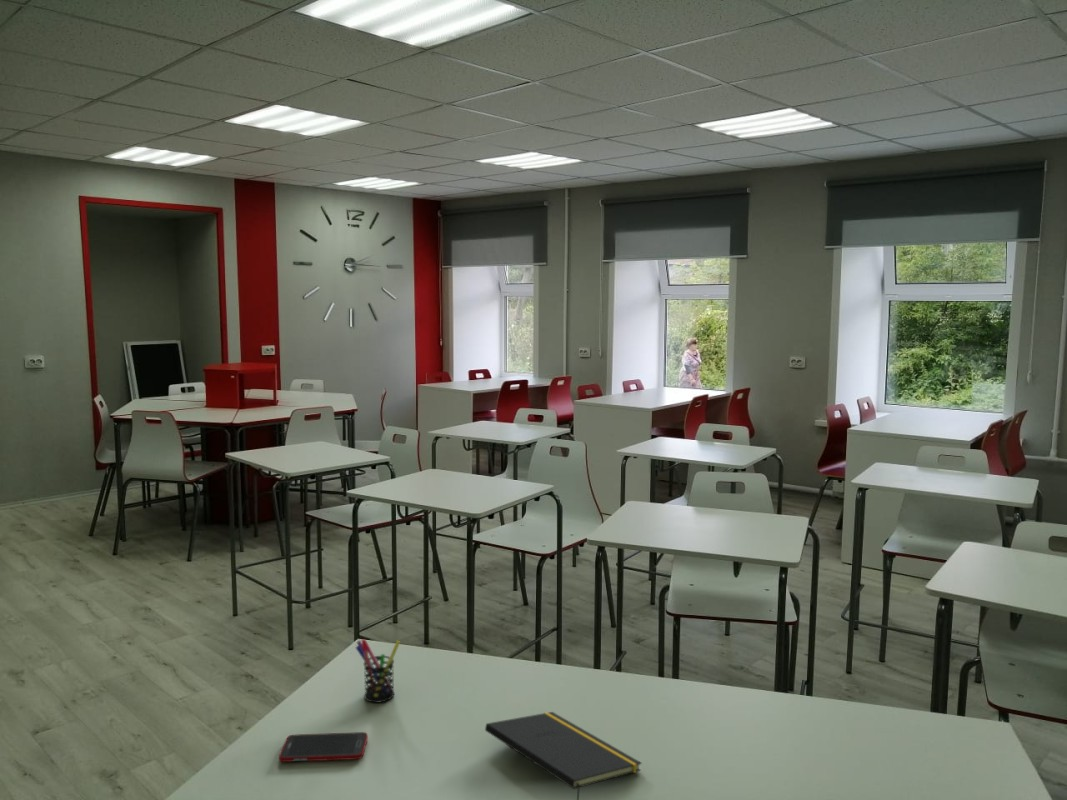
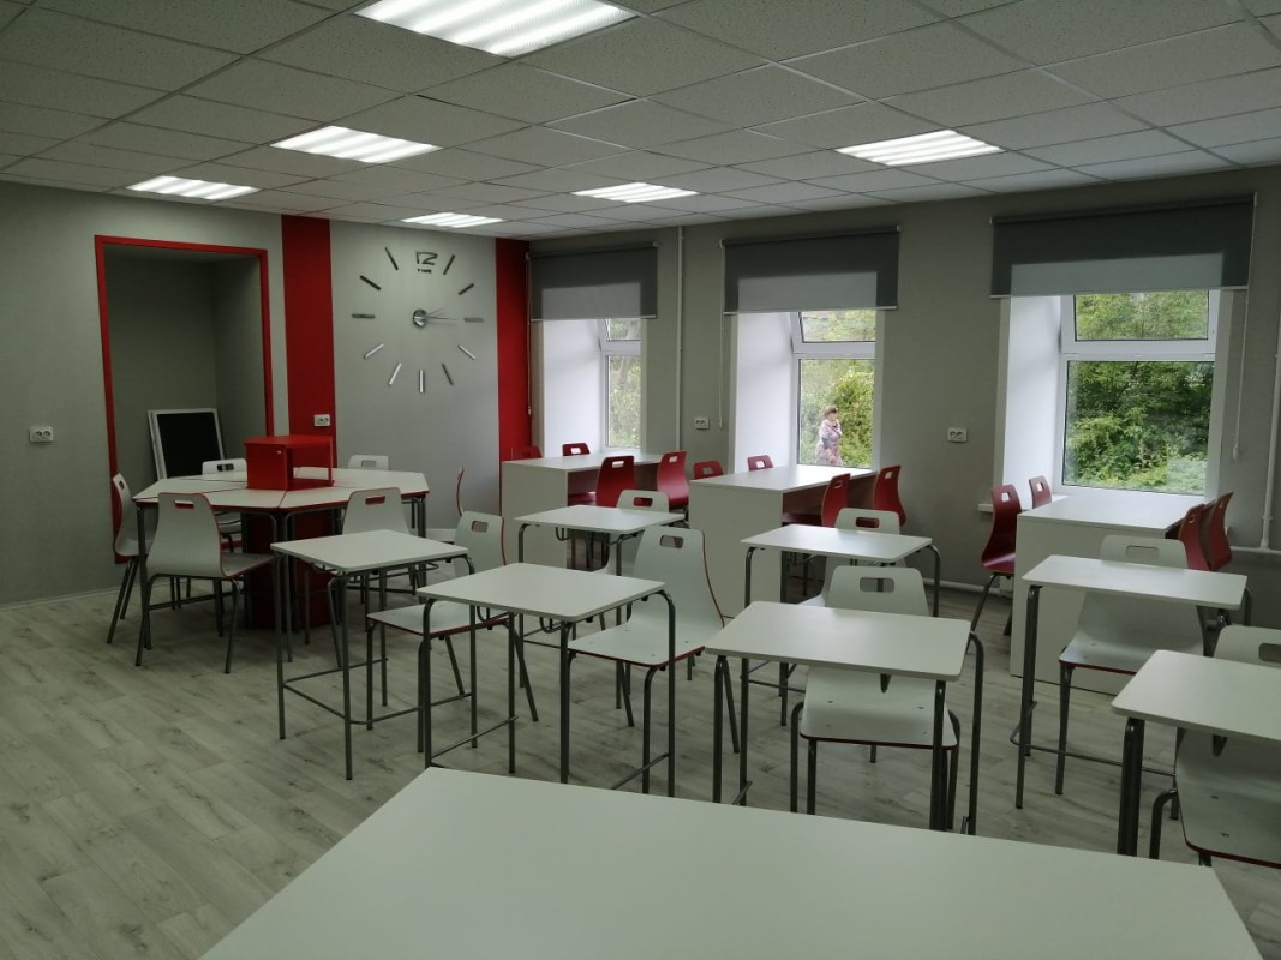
- cell phone (324, 747)
- pen holder (377, 668)
- notepad (561, 746)
